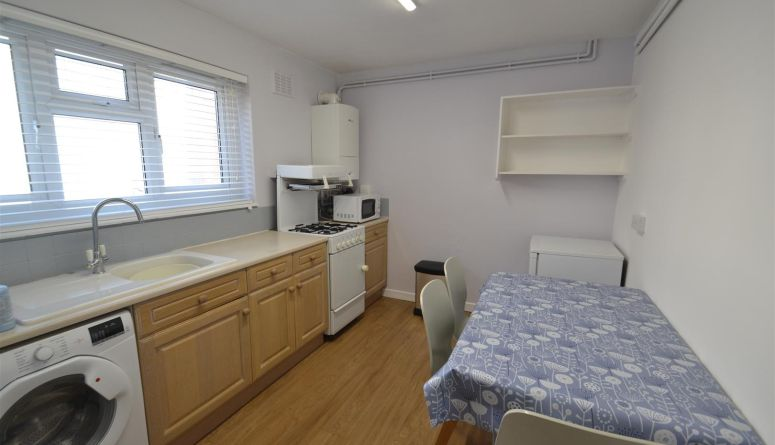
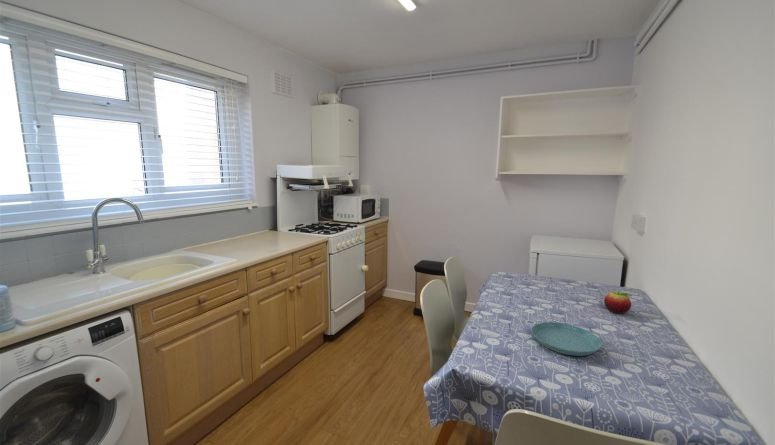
+ fruit (617, 301)
+ saucer (564, 339)
